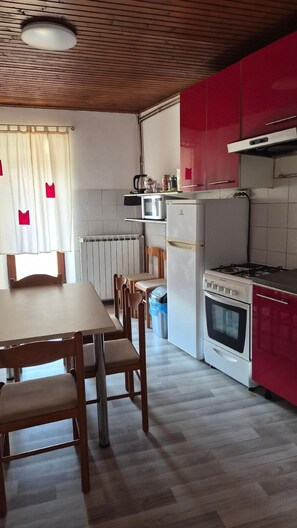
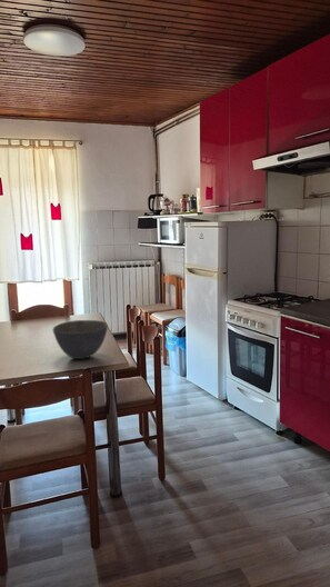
+ bowl (80, 341)
